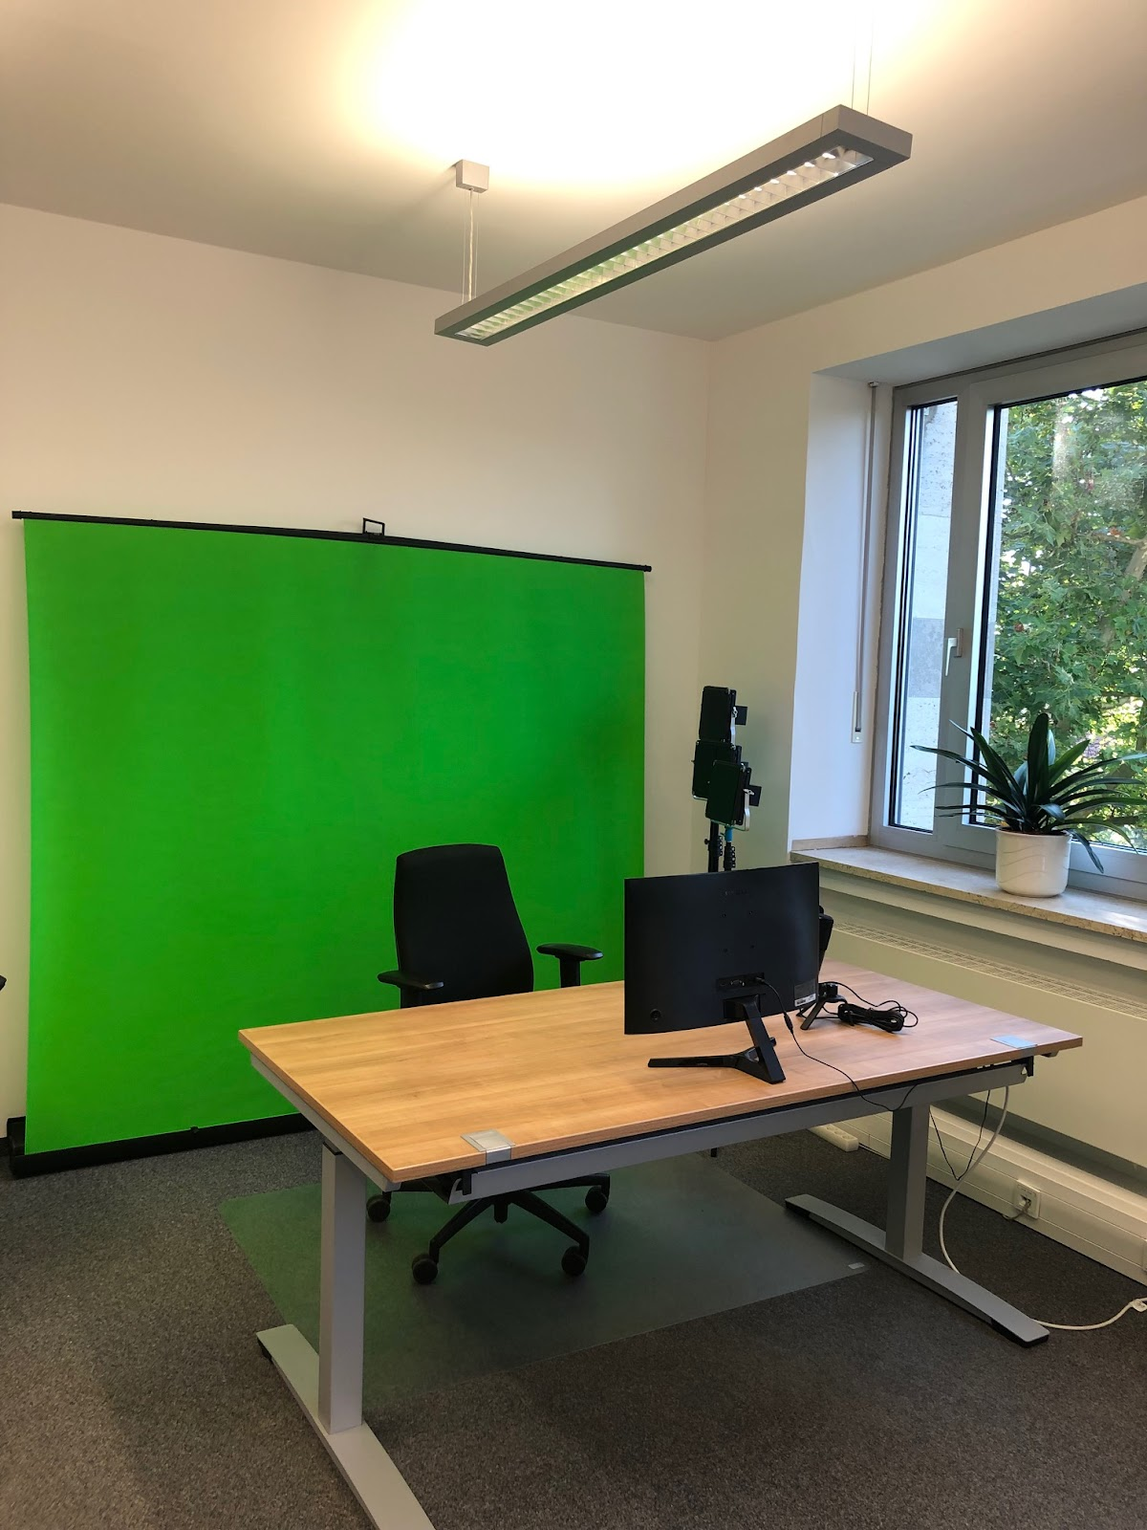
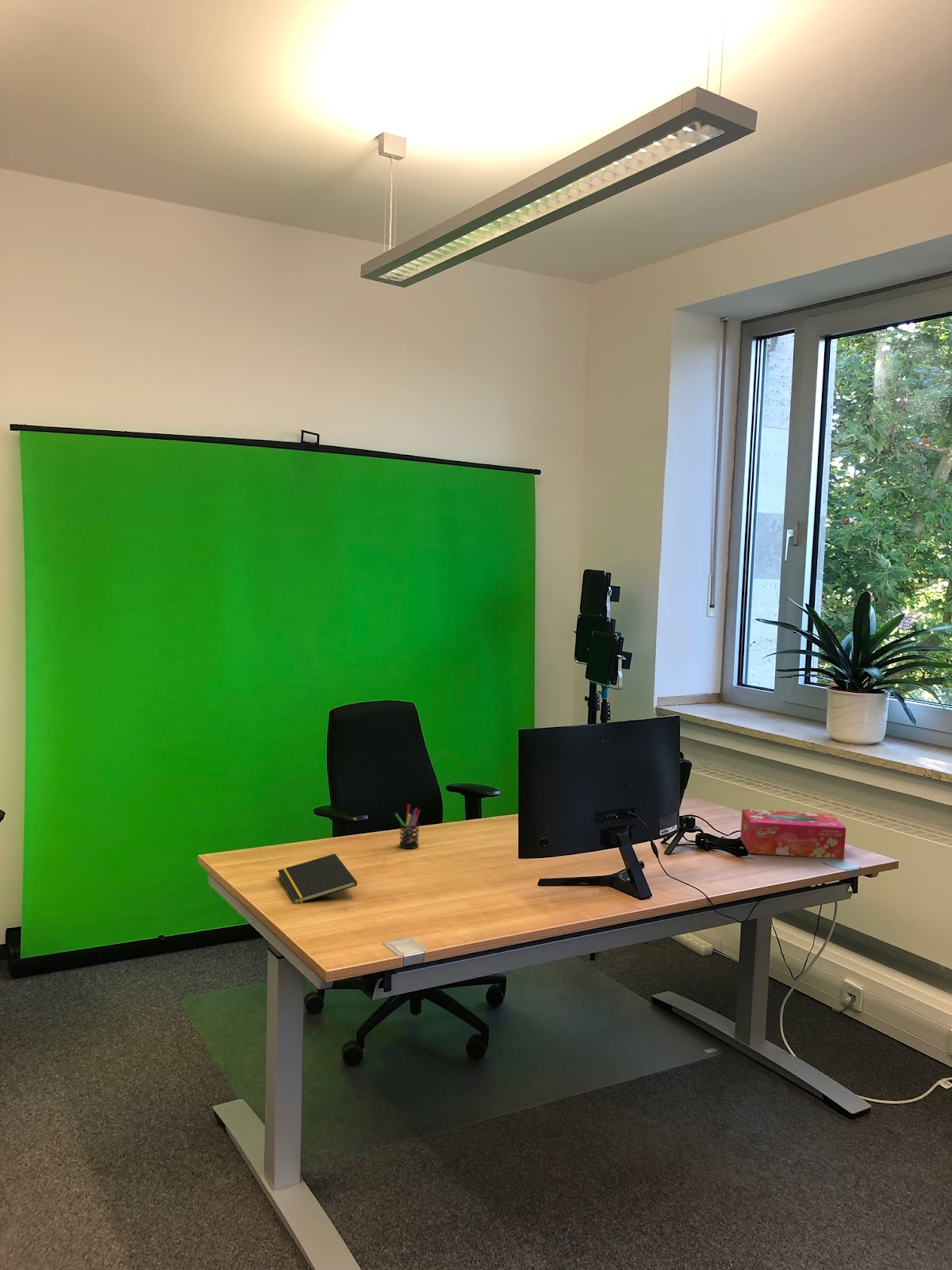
+ notepad (316, 877)
+ tissue box (791, 833)
+ pen holder (407, 826)
